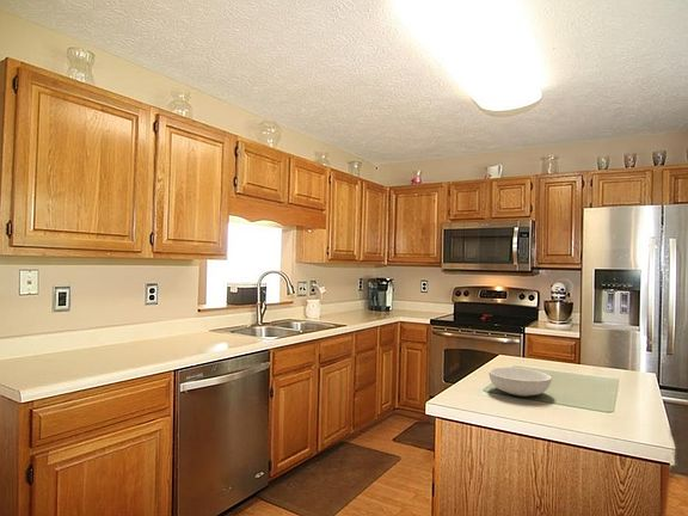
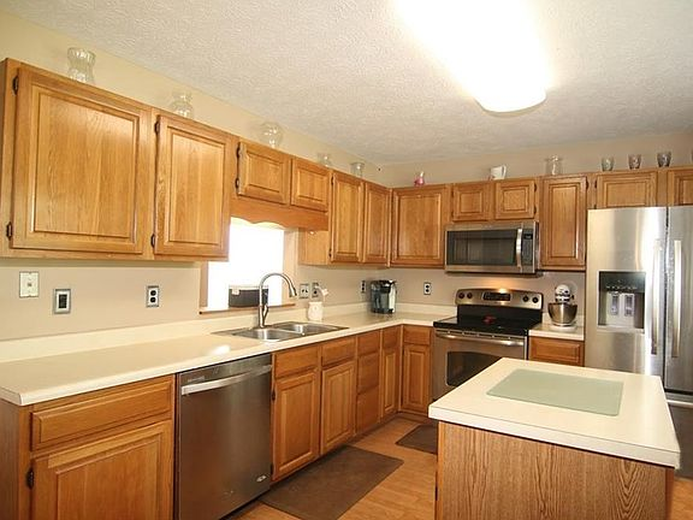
- serving bowl (518, 382)
